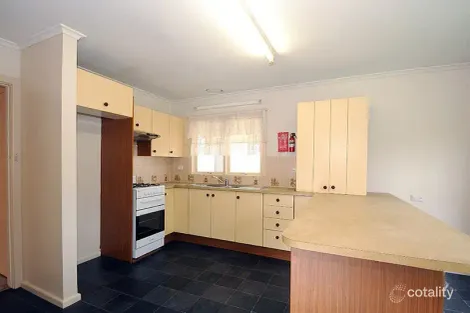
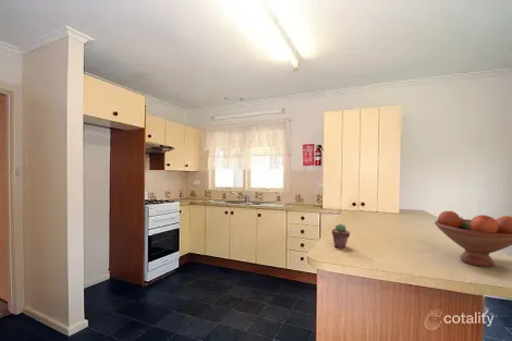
+ fruit bowl (476, 236)
+ potted succulent (340, 235)
